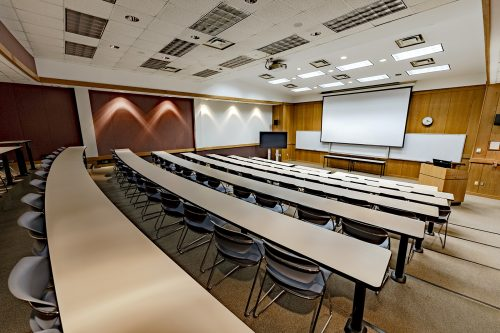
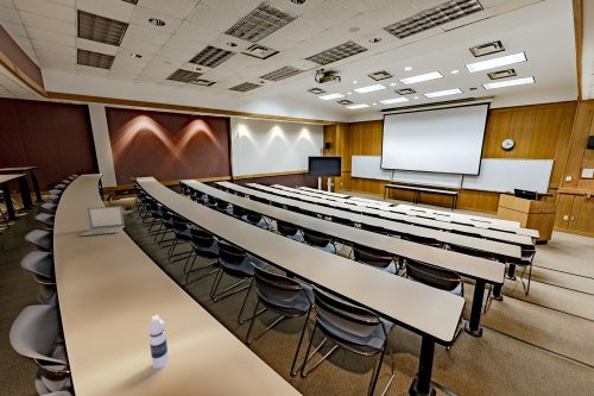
+ water bottle (158, 340)
+ laptop (102, 220)
